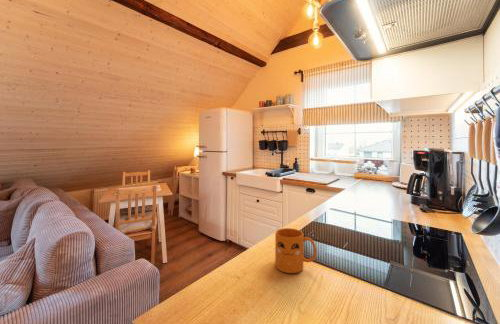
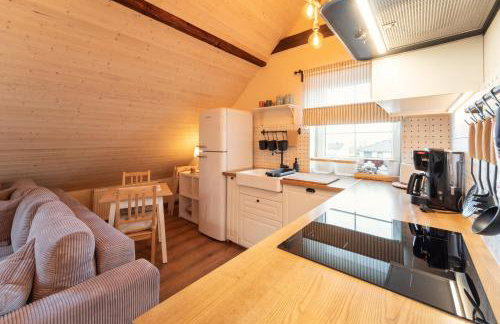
- mug (295, 249)
